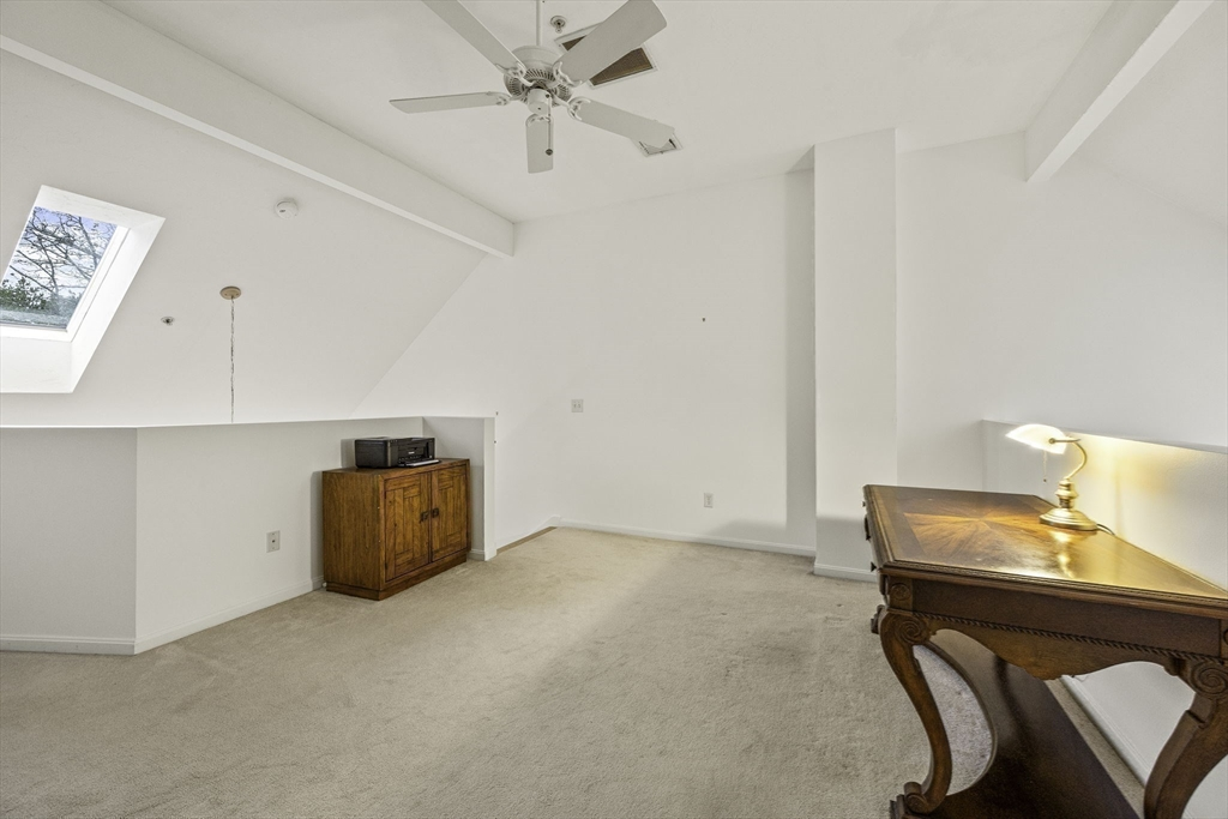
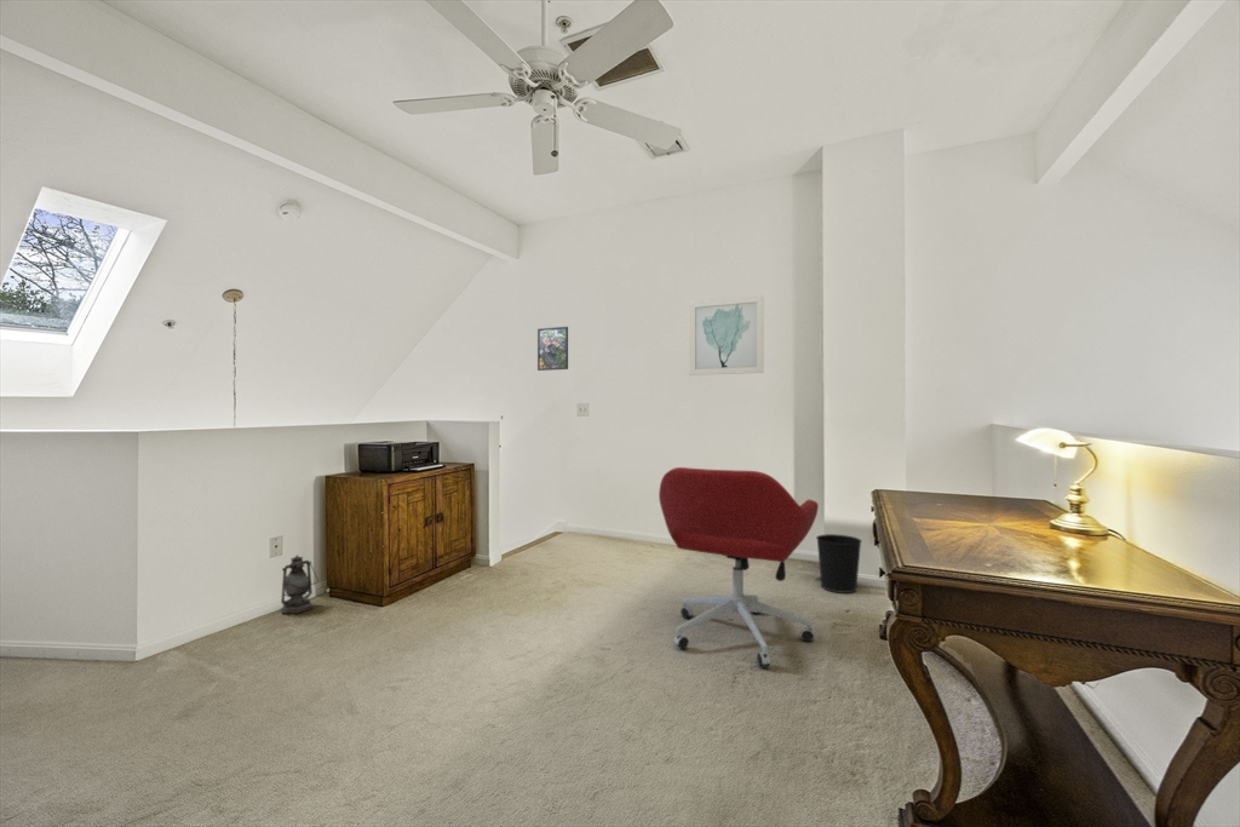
+ office chair (737, 549)
+ lantern (297, 581)
+ wastebasket (838, 563)
+ wall art (724, 337)
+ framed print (552, 349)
